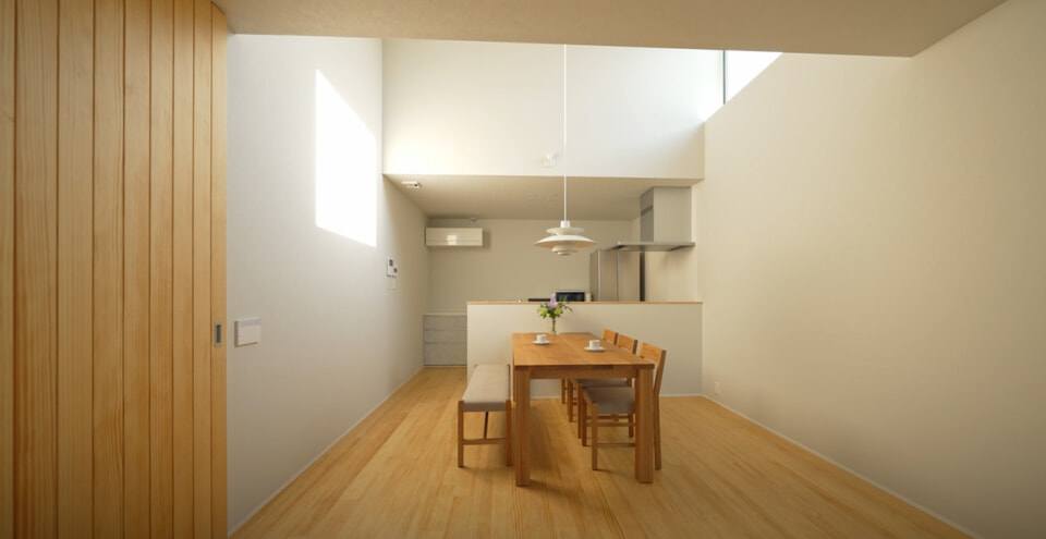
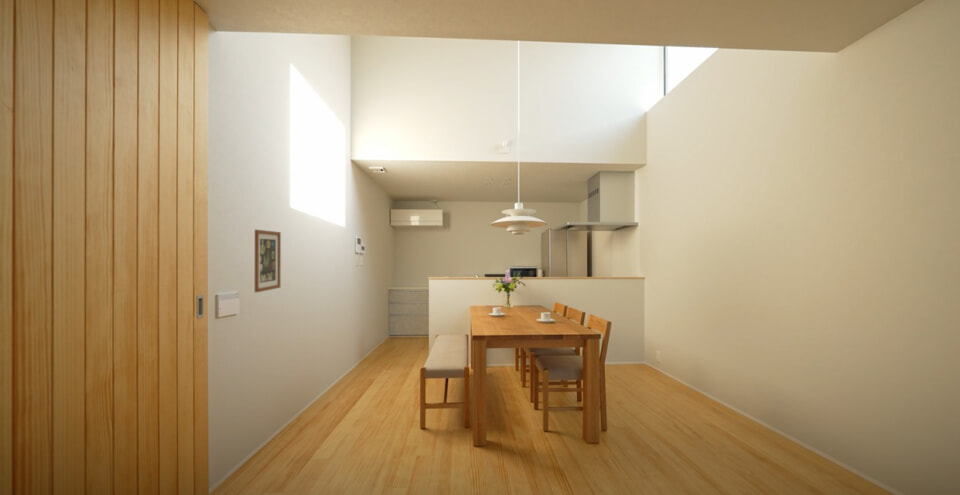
+ wall art (268, 260)
